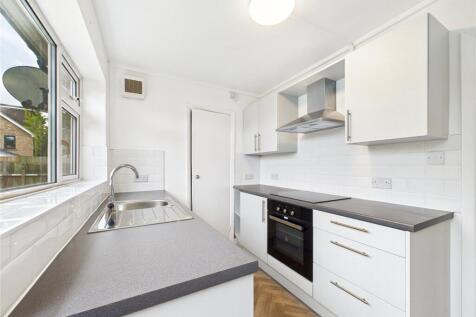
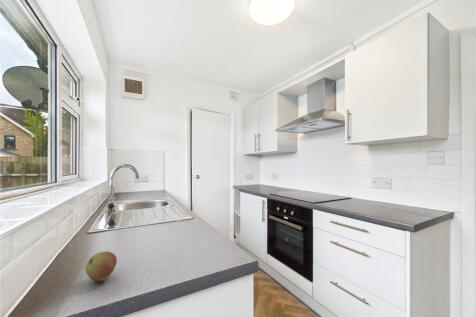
+ apple (101, 265)
